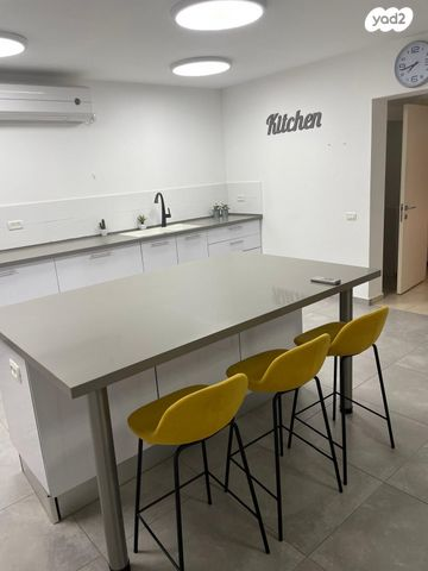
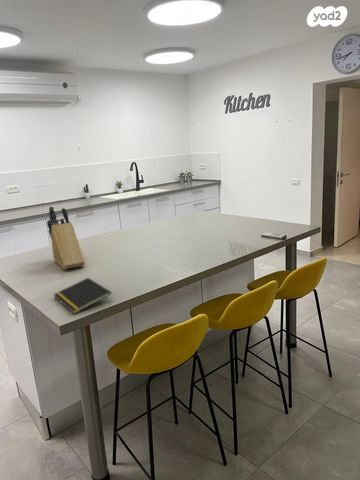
+ notepad (81, 294)
+ knife block (63, 235)
